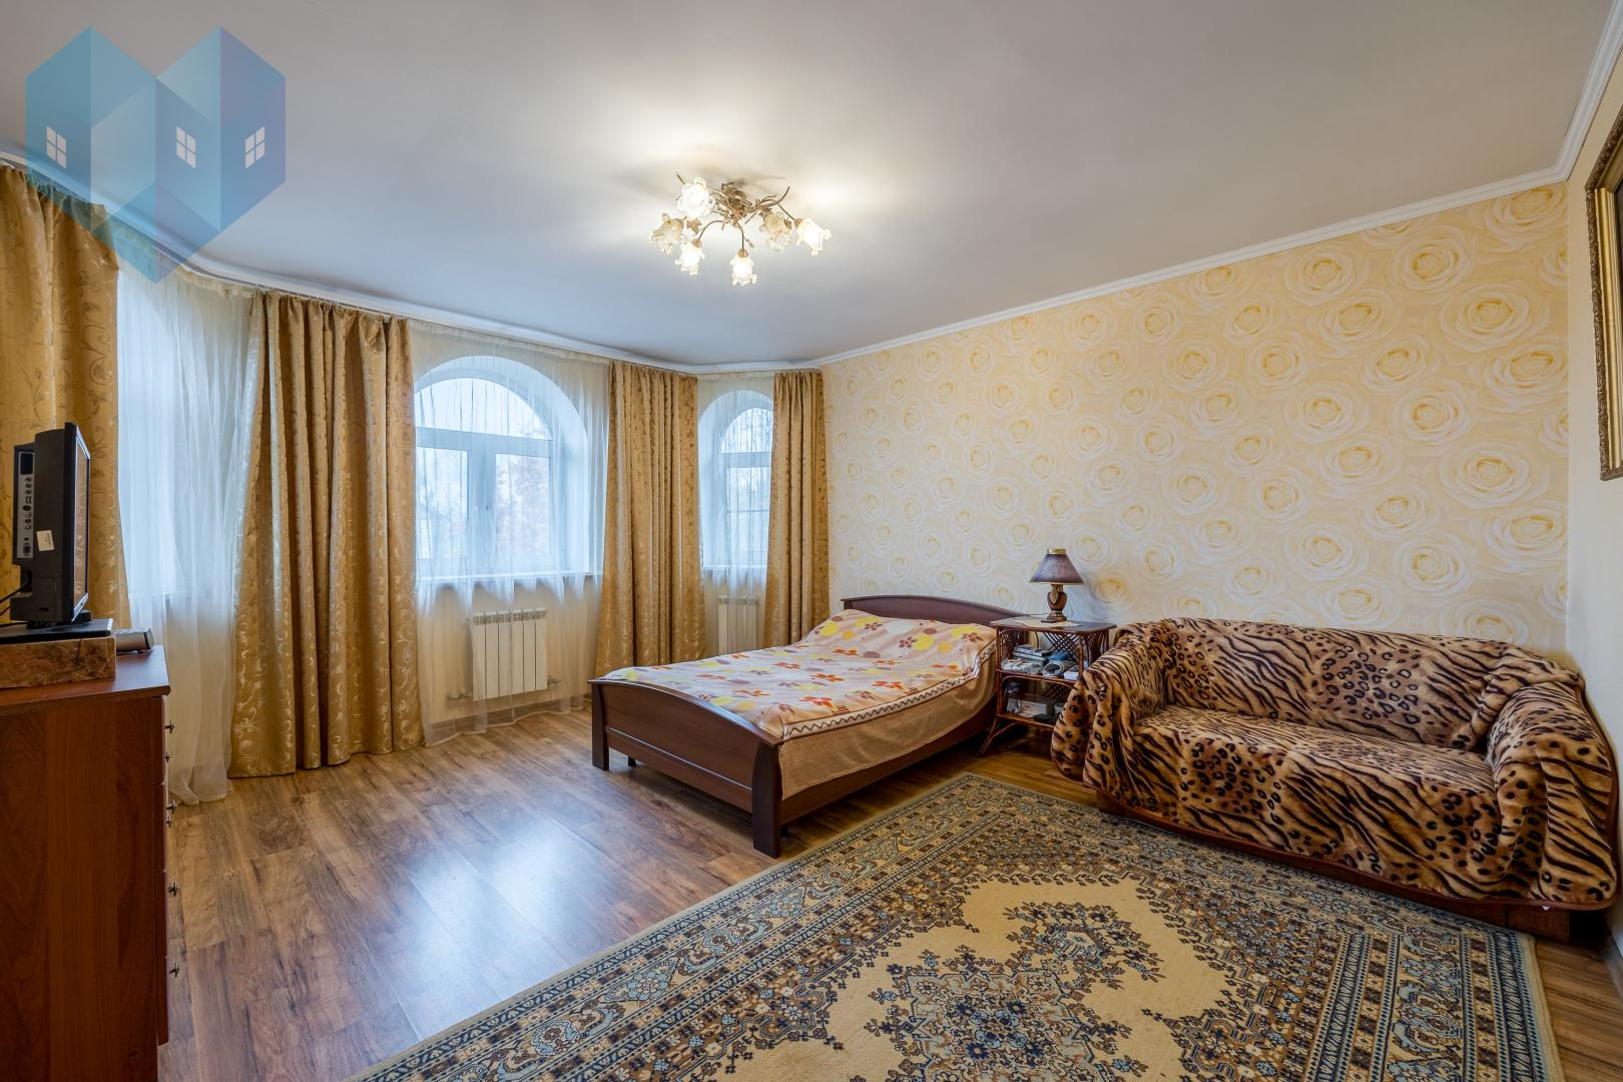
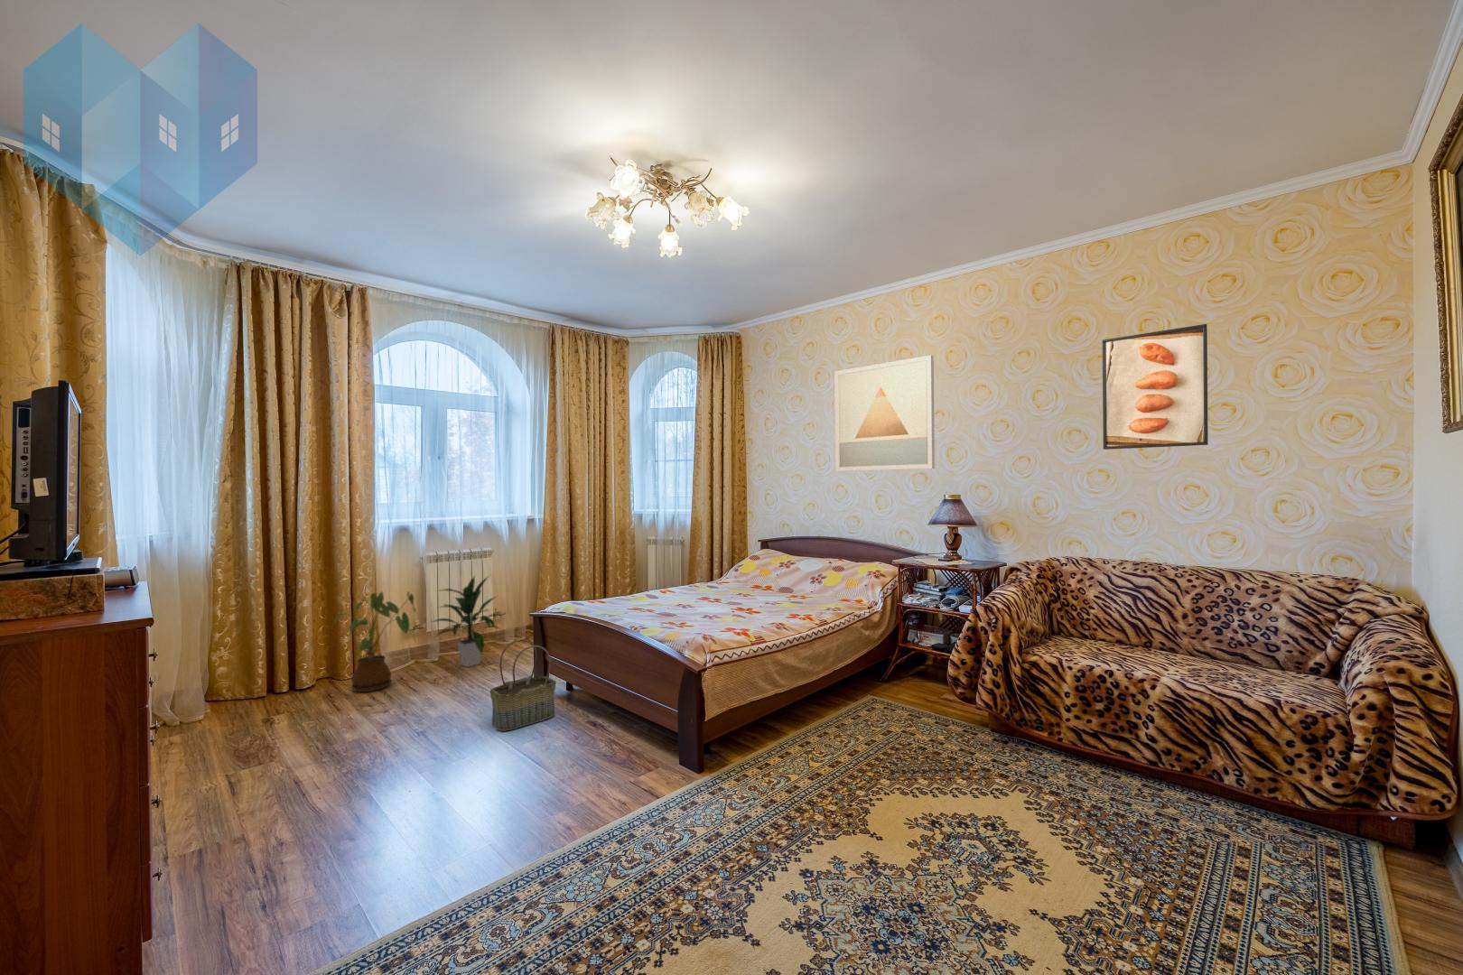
+ indoor plant (469, 620)
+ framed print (1153, 390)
+ house plant (378, 641)
+ basket (522, 681)
+ wall art (882, 417)
